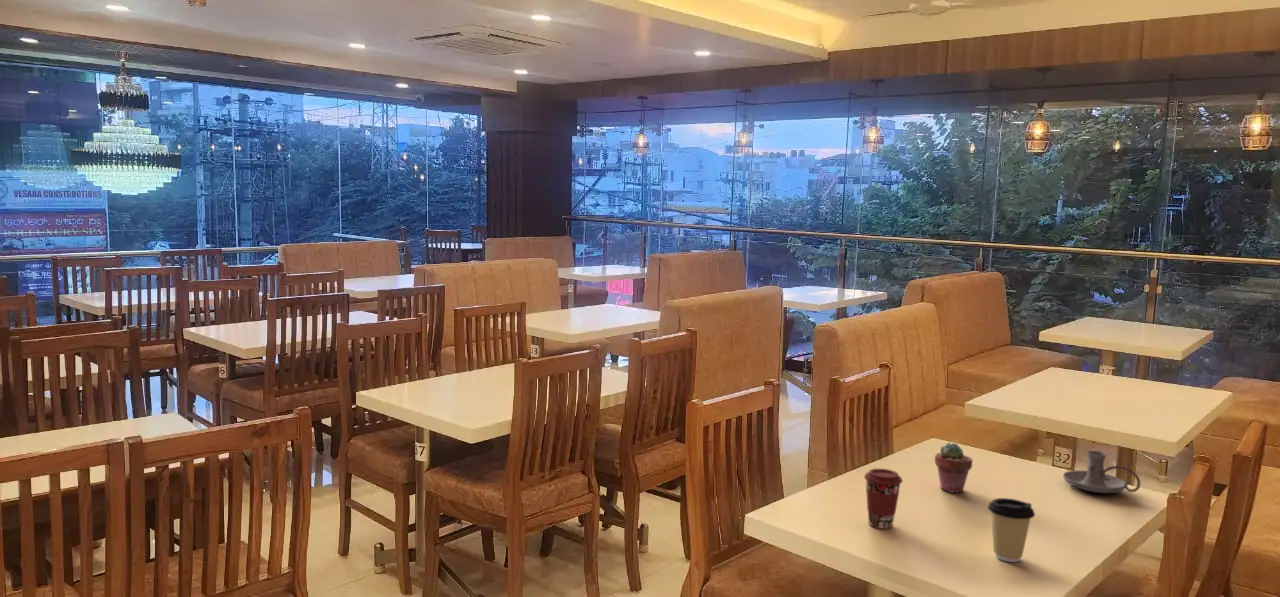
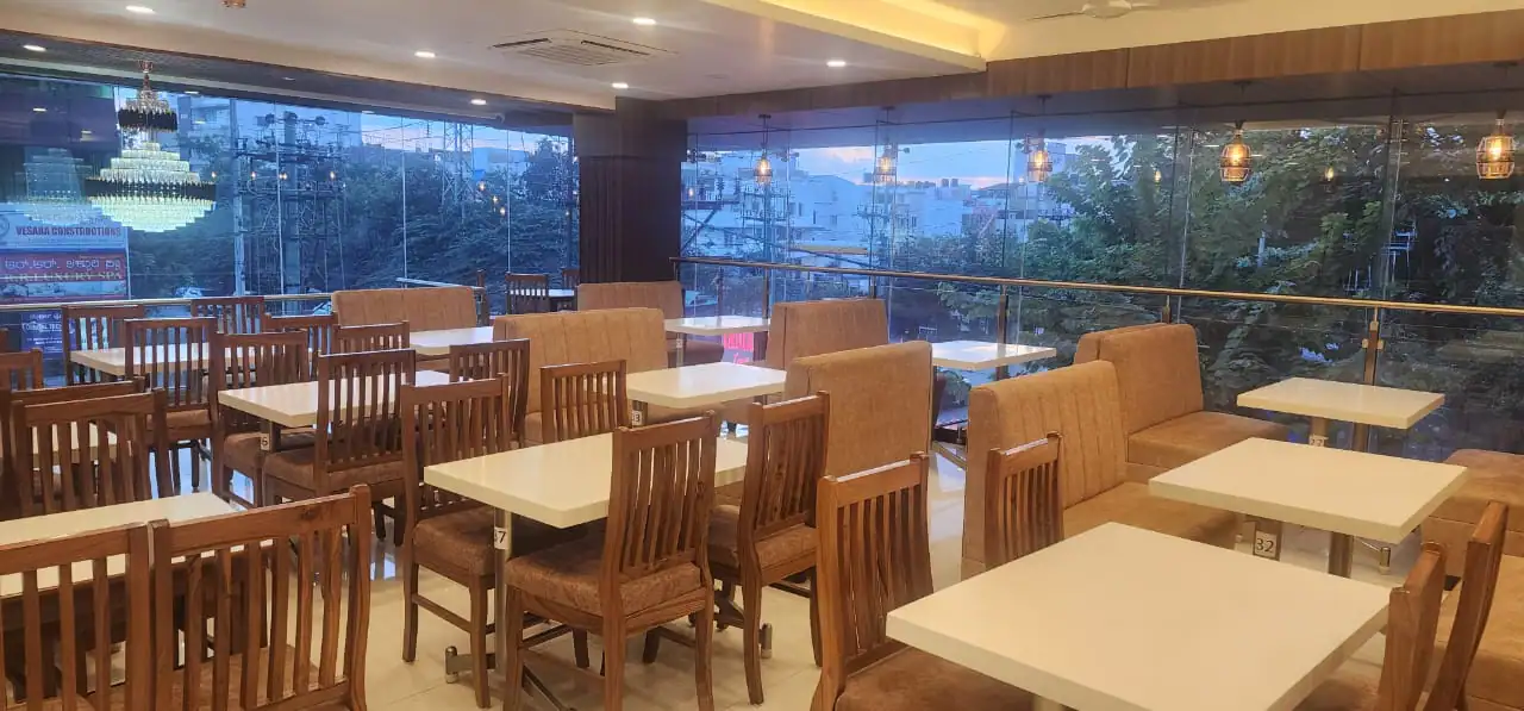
- coffee cup (1009, 529)
- candle holder (1102, 472)
- coffee cup (882, 498)
- potted succulent (953, 466)
